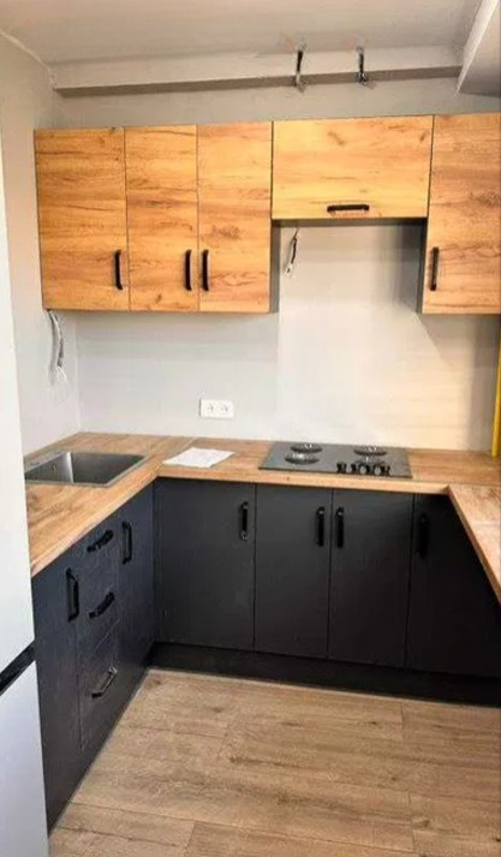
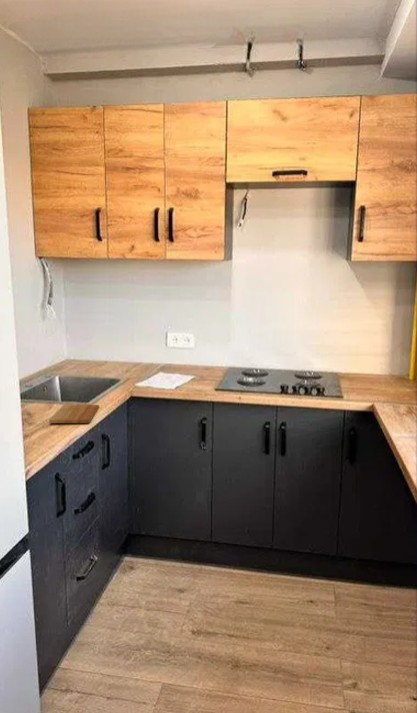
+ cutting board (75, 413)
